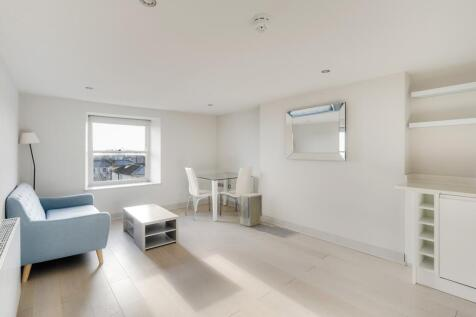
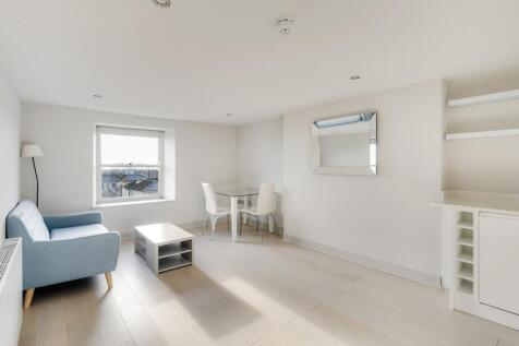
- air purifier (251, 209)
